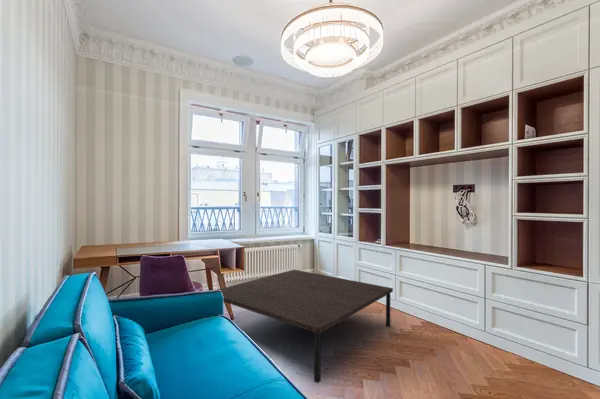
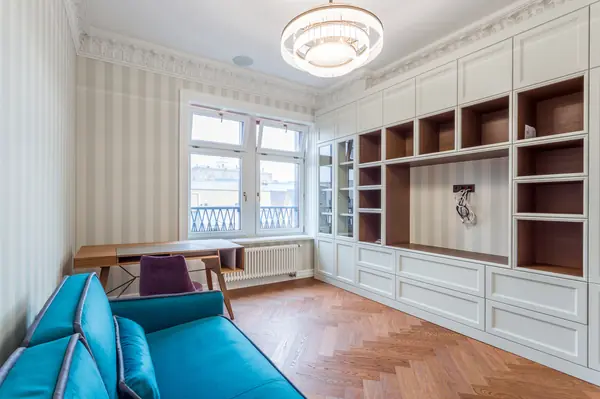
- coffee table (302, 309)
